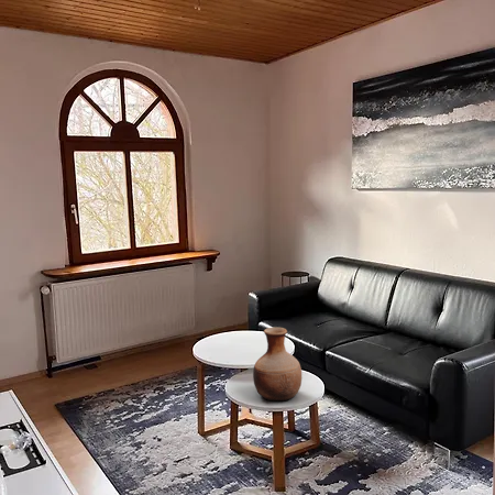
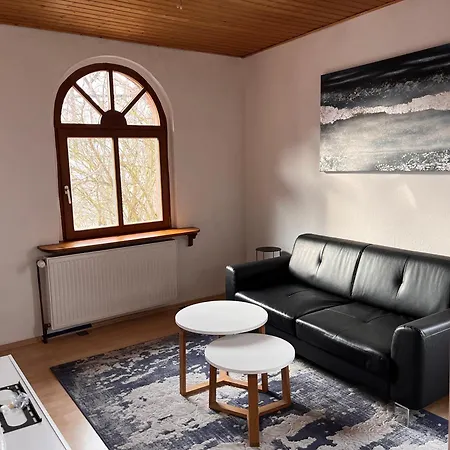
- vase (276, 362)
